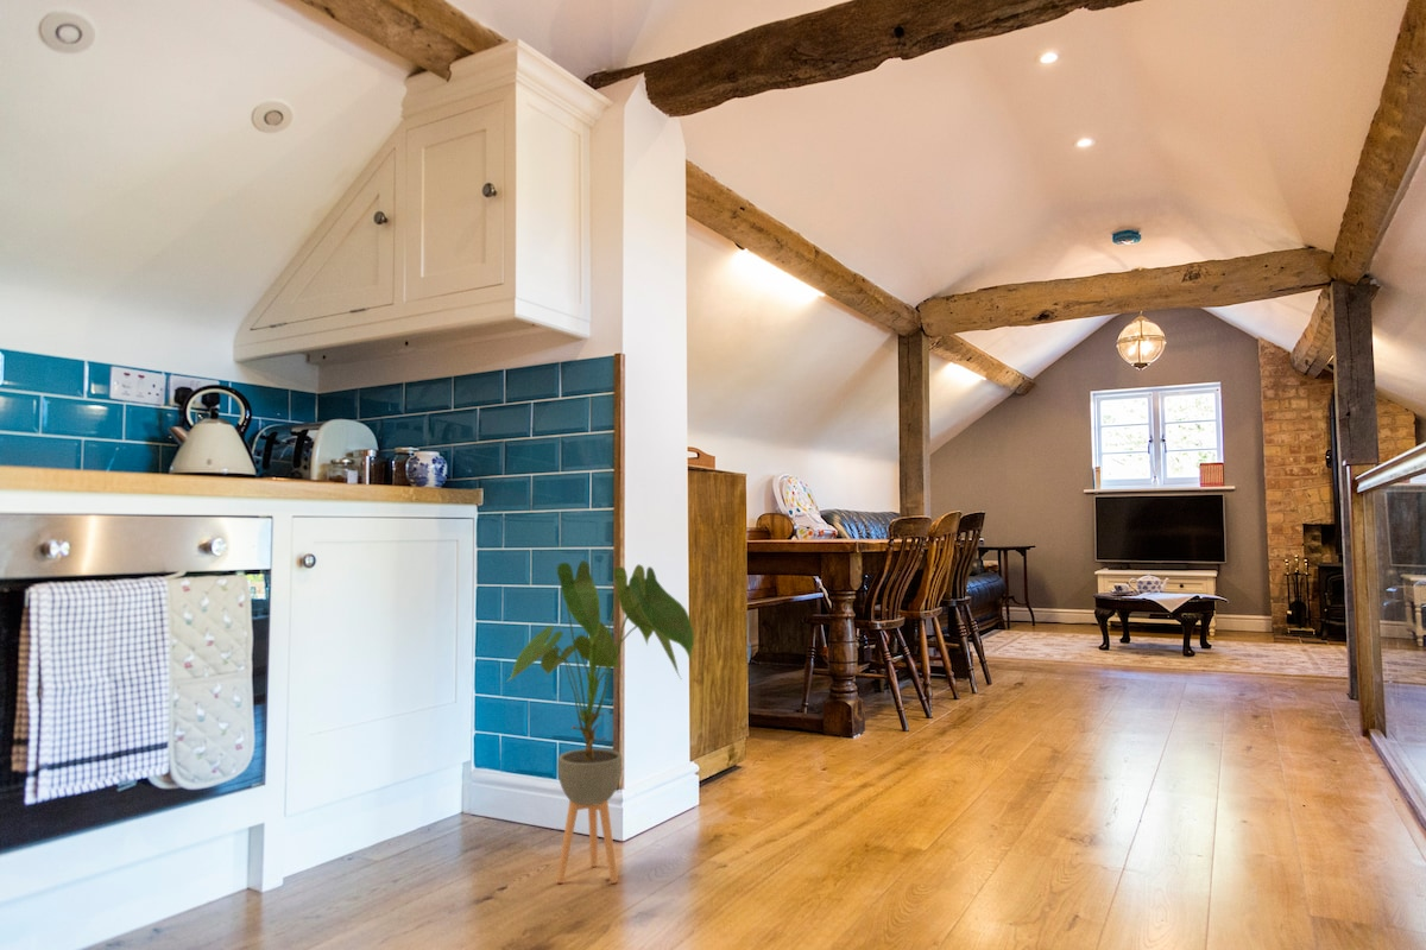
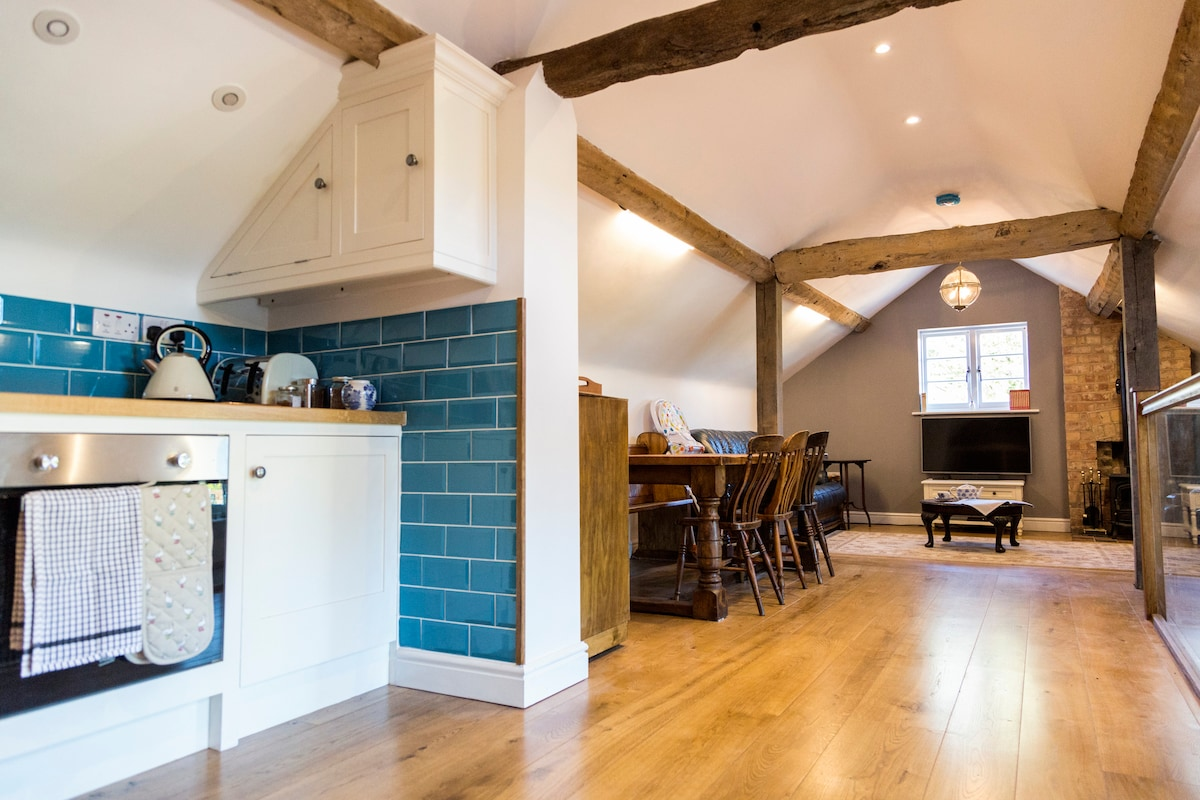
- house plant (602, 714)
